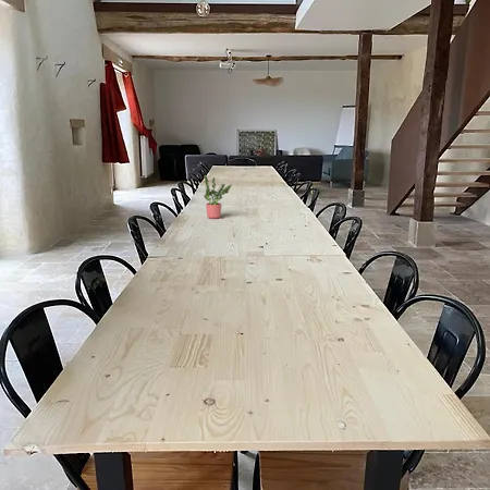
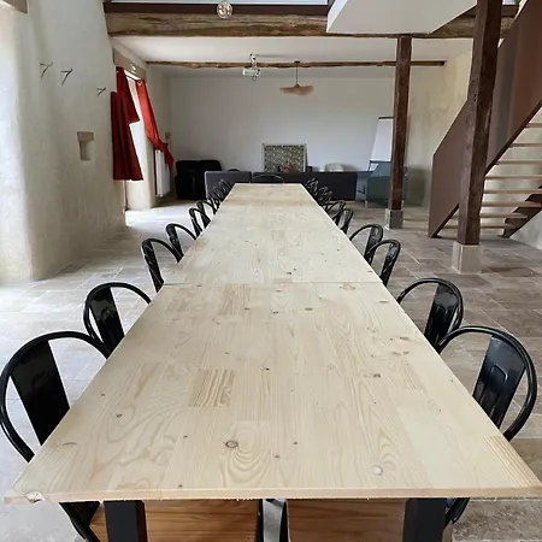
- potted plant (217, 195)
